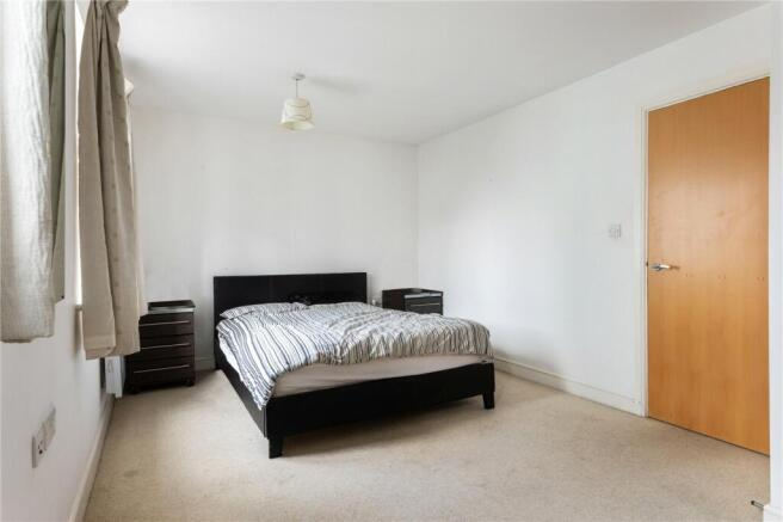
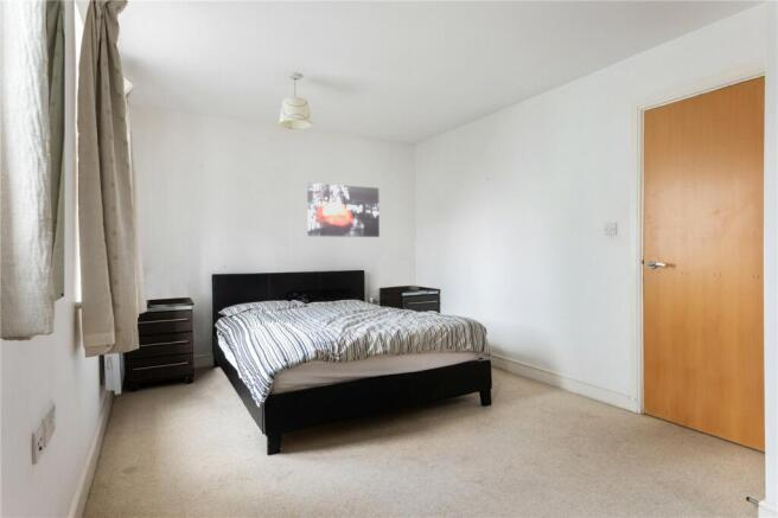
+ wall art (344, 211)
